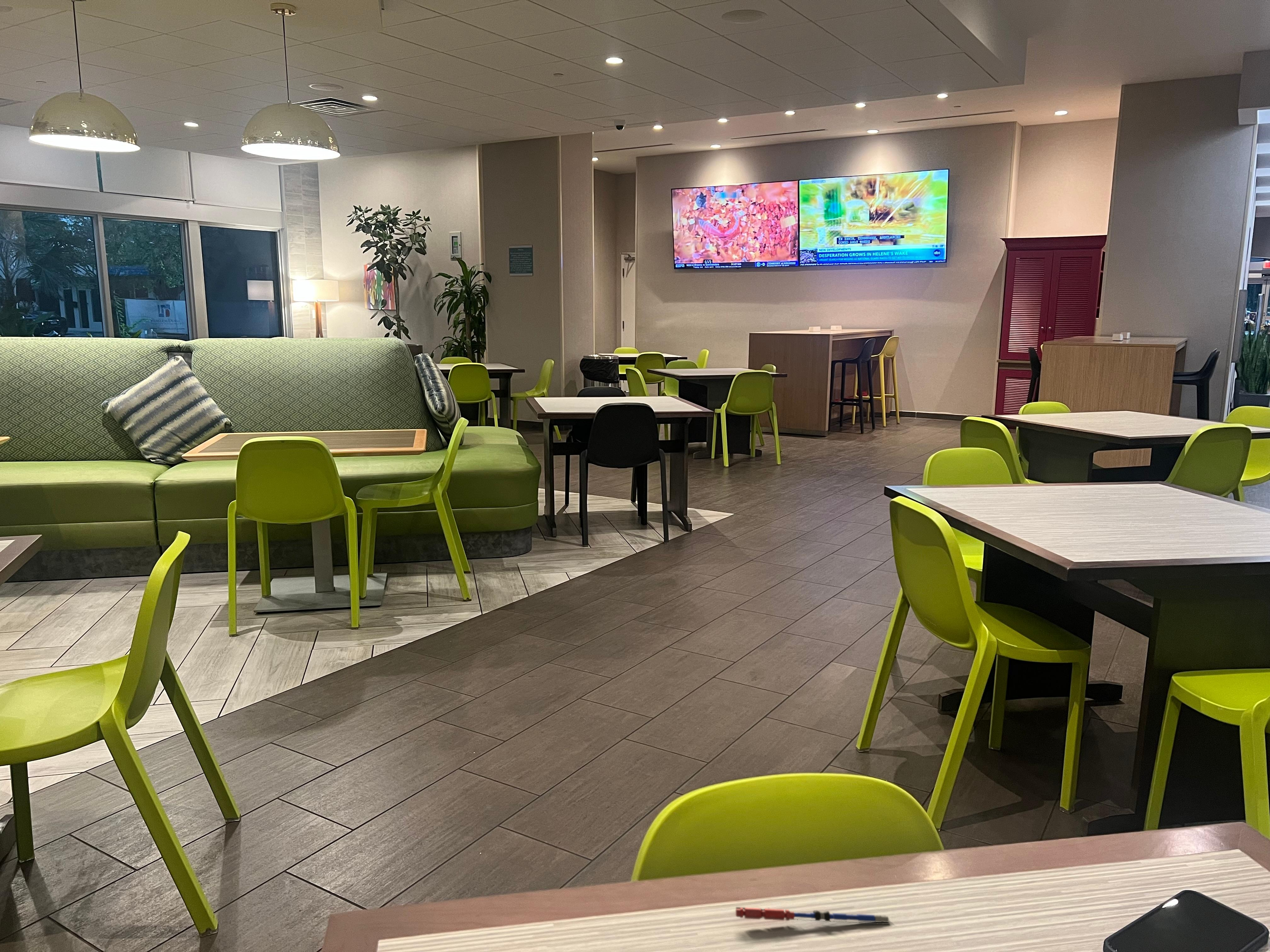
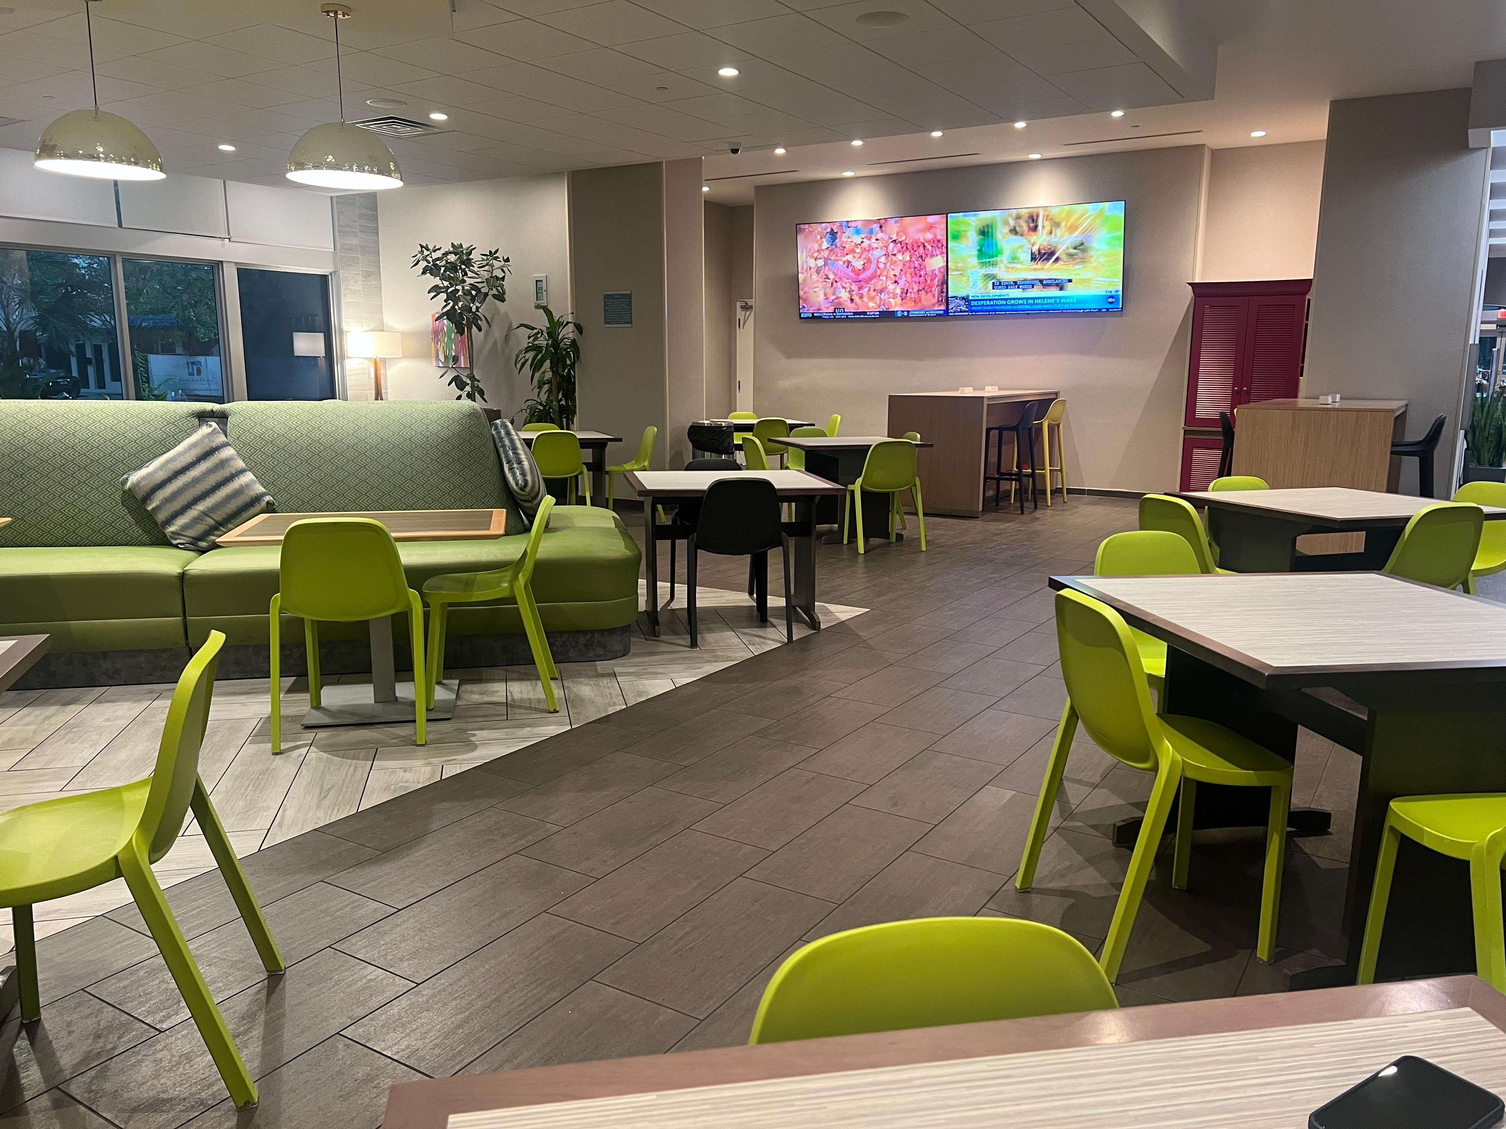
- pen (812, 914)
